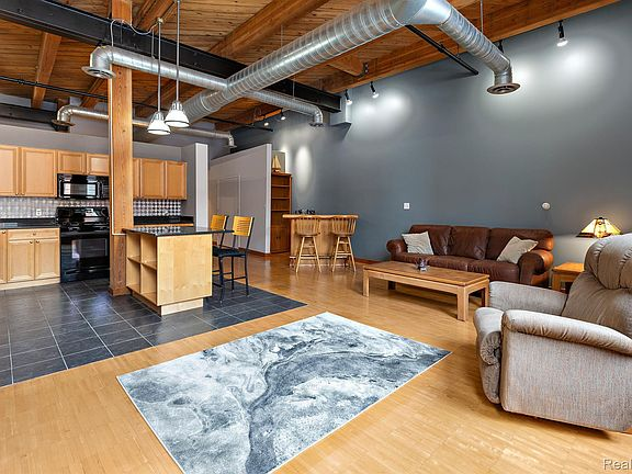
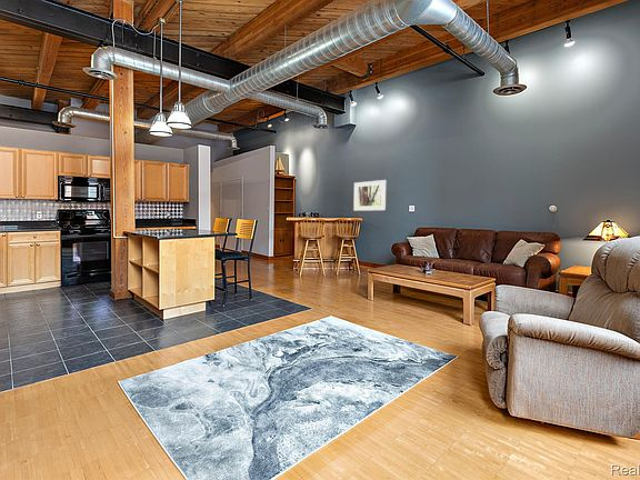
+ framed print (369, 196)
